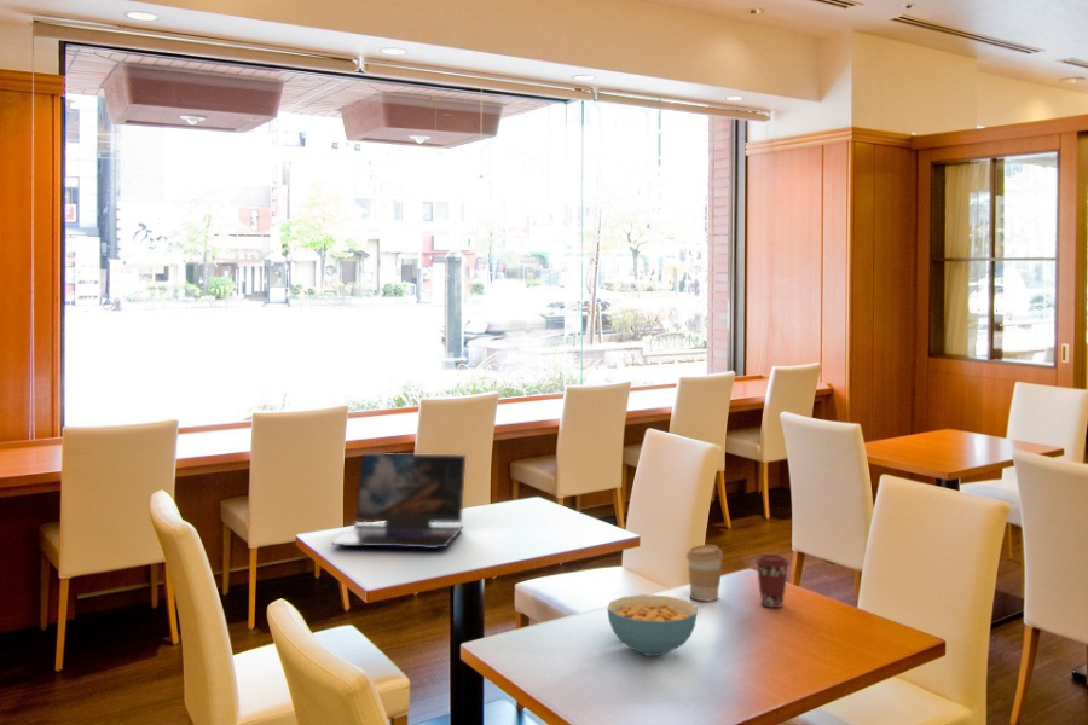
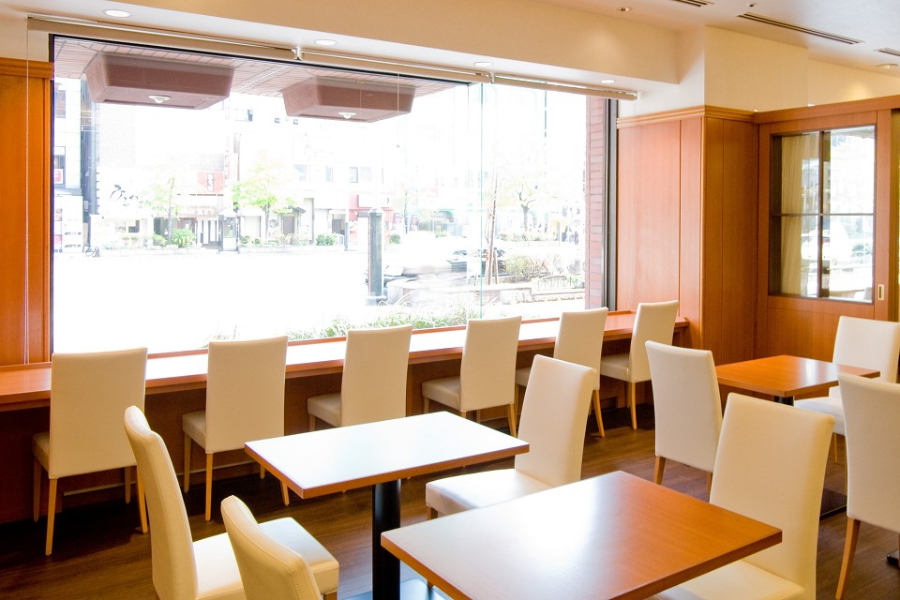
- coffee cup (704, 572)
- laptop (401, 499)
- cereal bowl (652, 630)
- coffee cup (771, 580)
